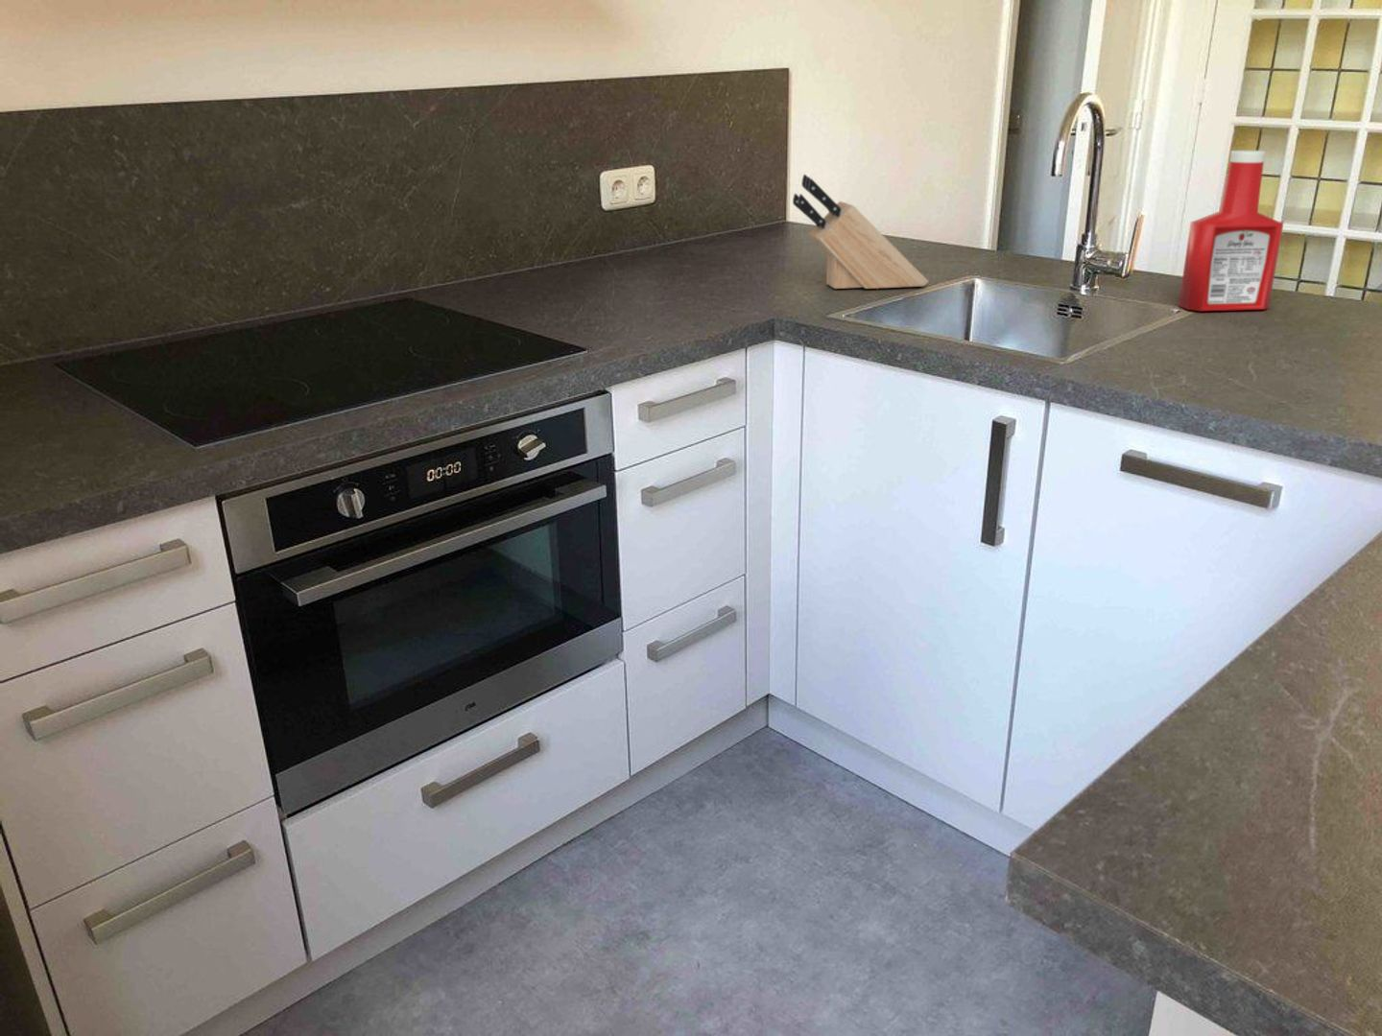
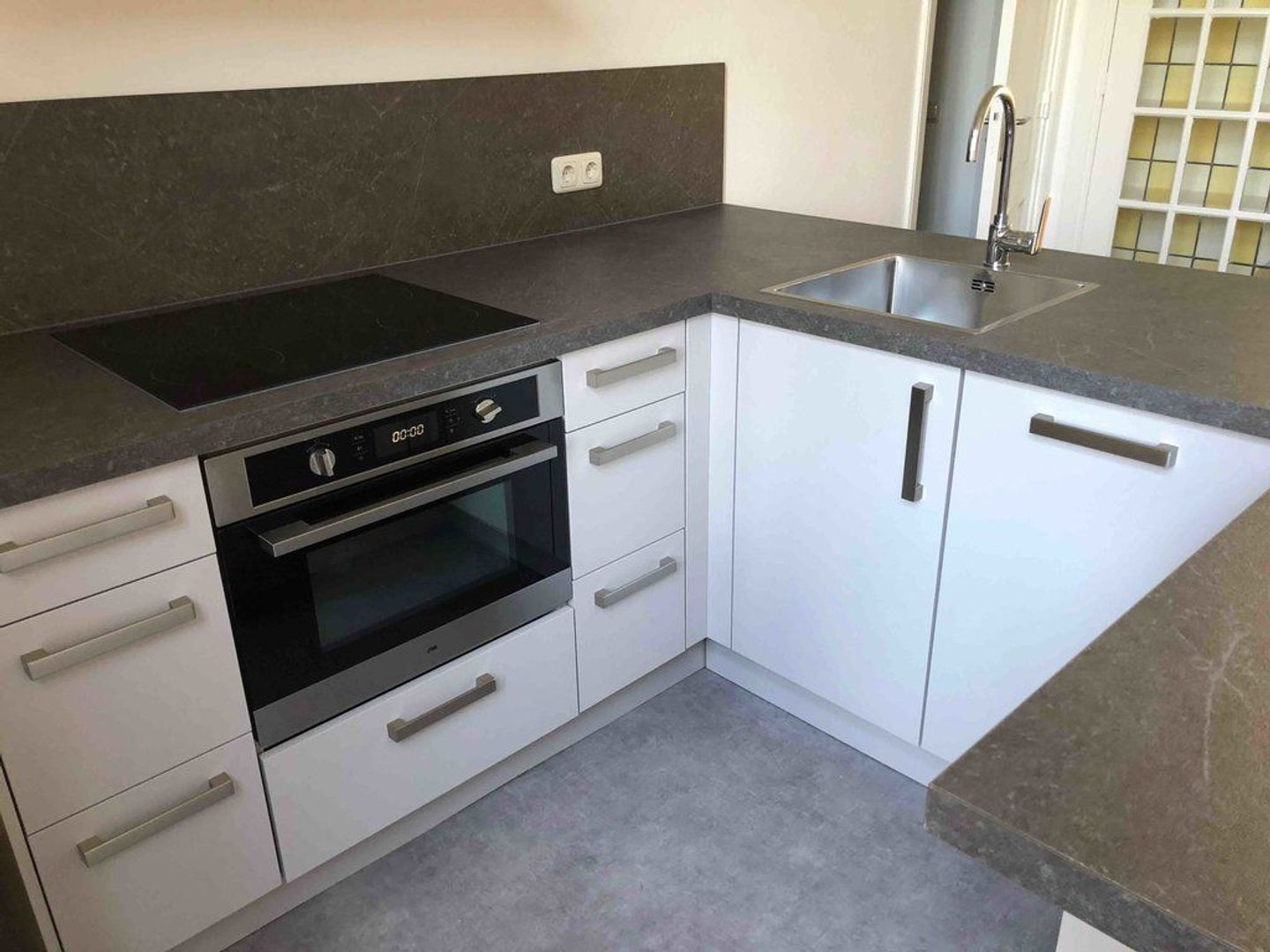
- knife block (859, 231)
- soap bottle (1235, 231)
